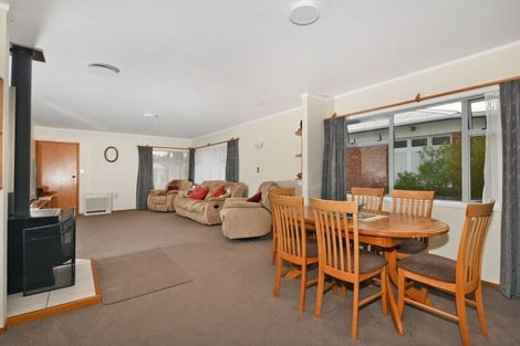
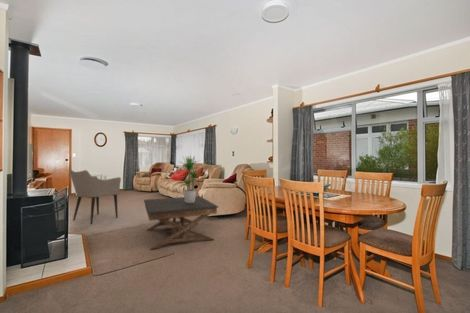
+ armchair (92, 194)
+ potted plant (191, 178)
+ coffee table (178, 218)
